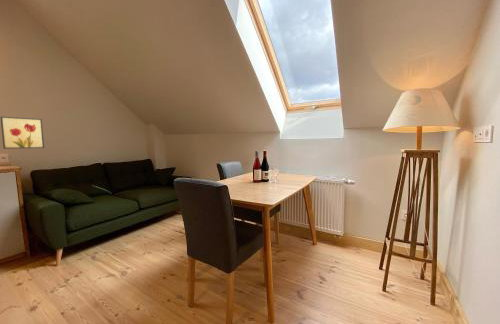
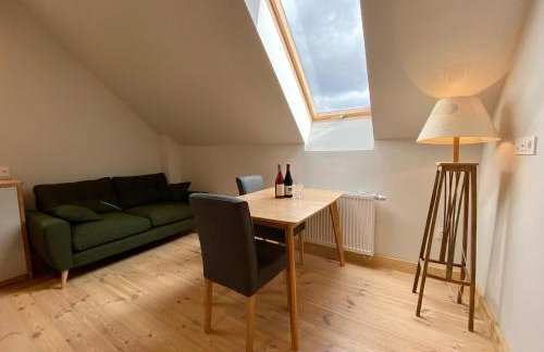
- wall art (23, 133)
